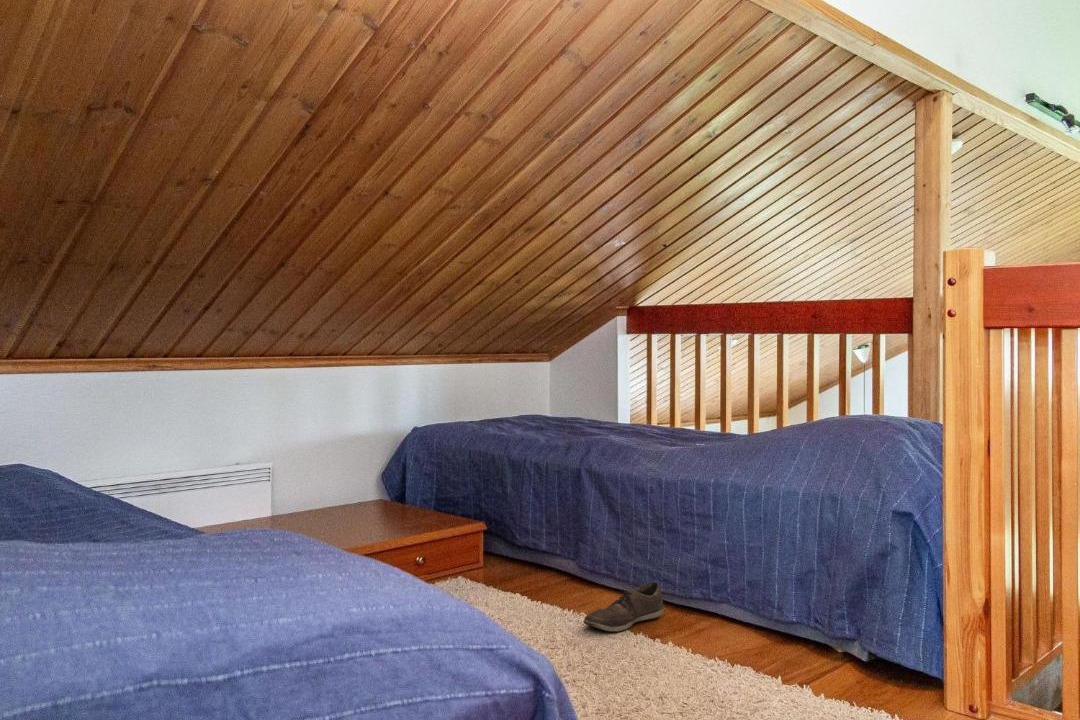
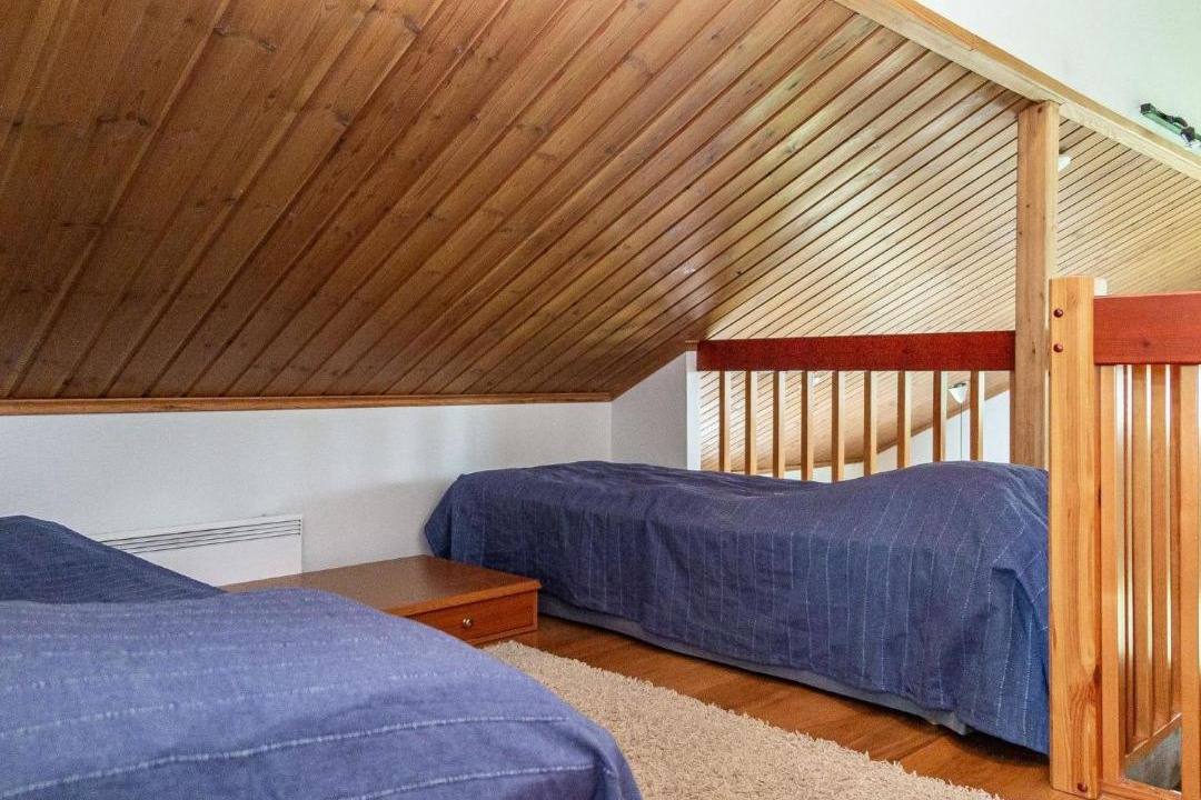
- shoe (624, 606)
